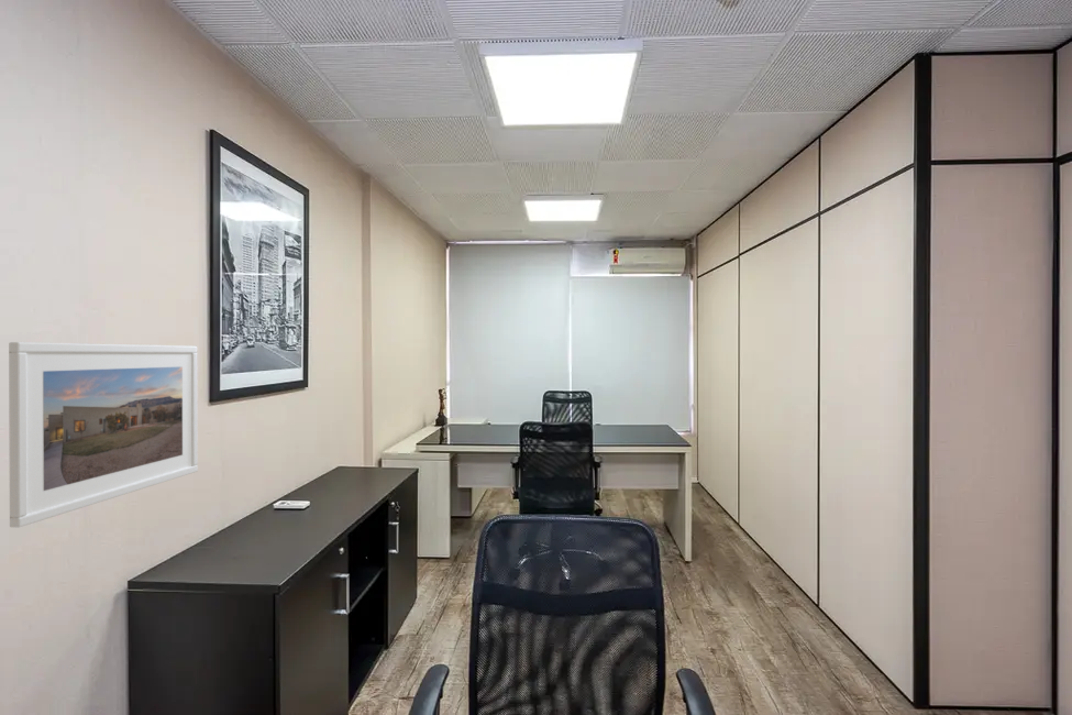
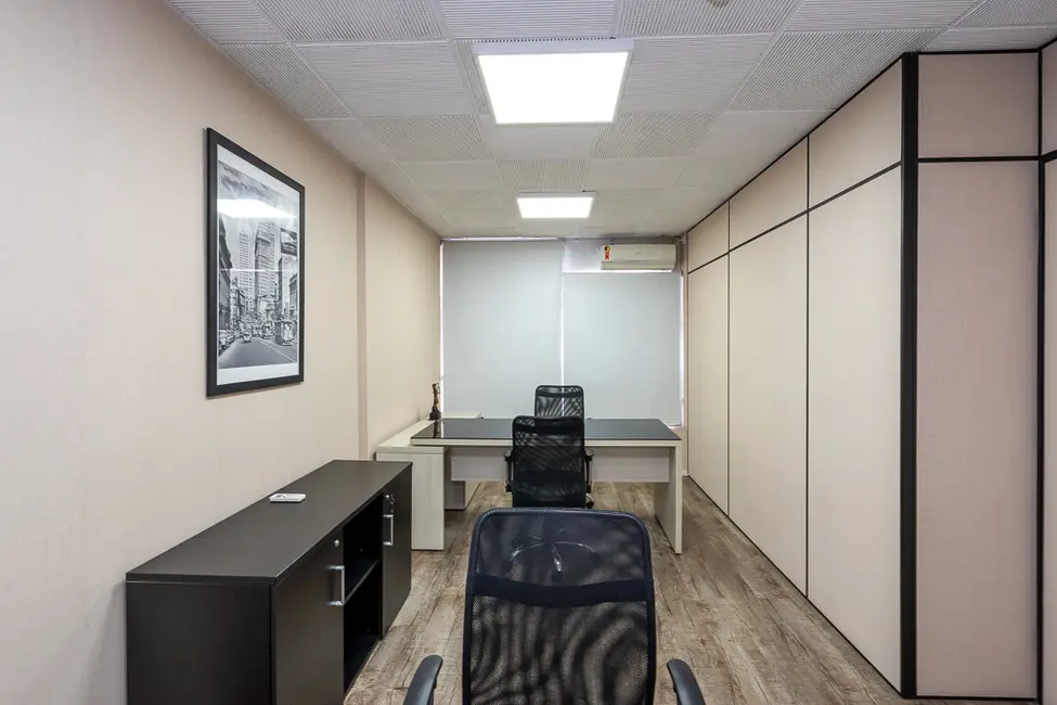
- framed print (121, 419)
